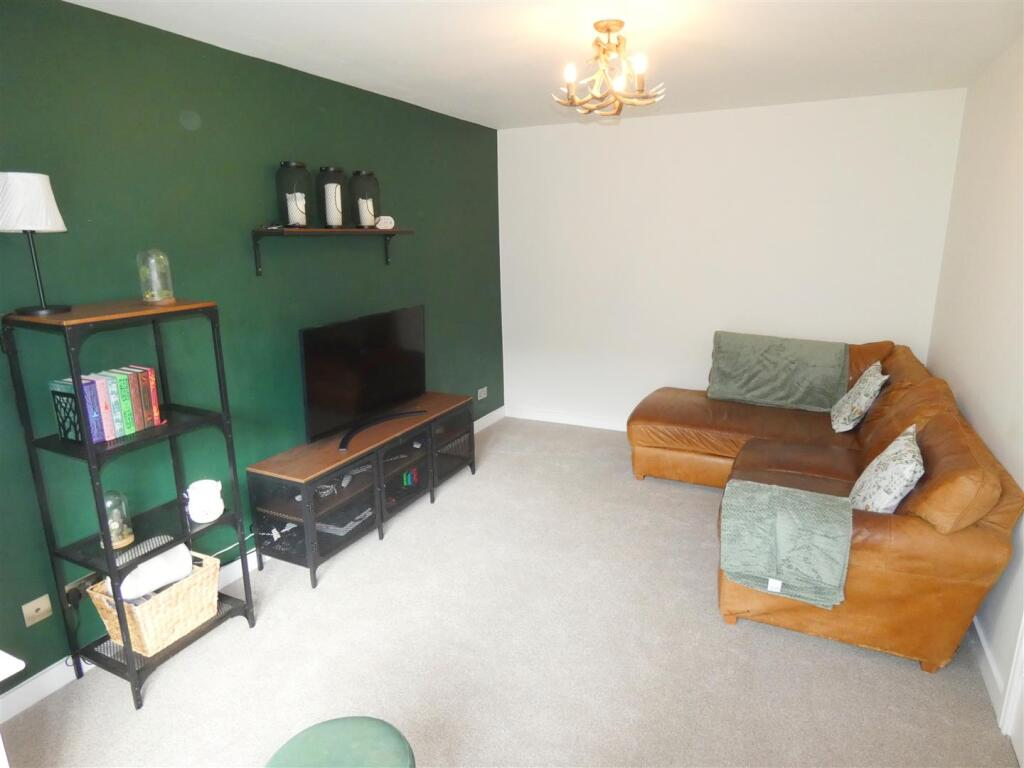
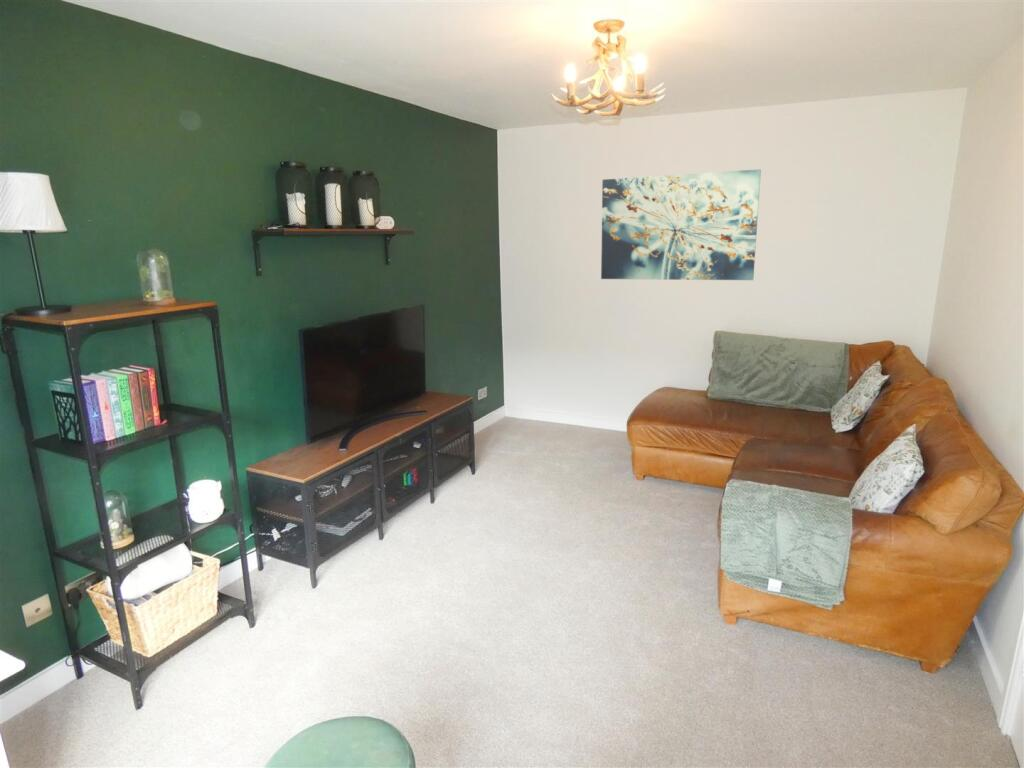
+ wall art (675, 228)
